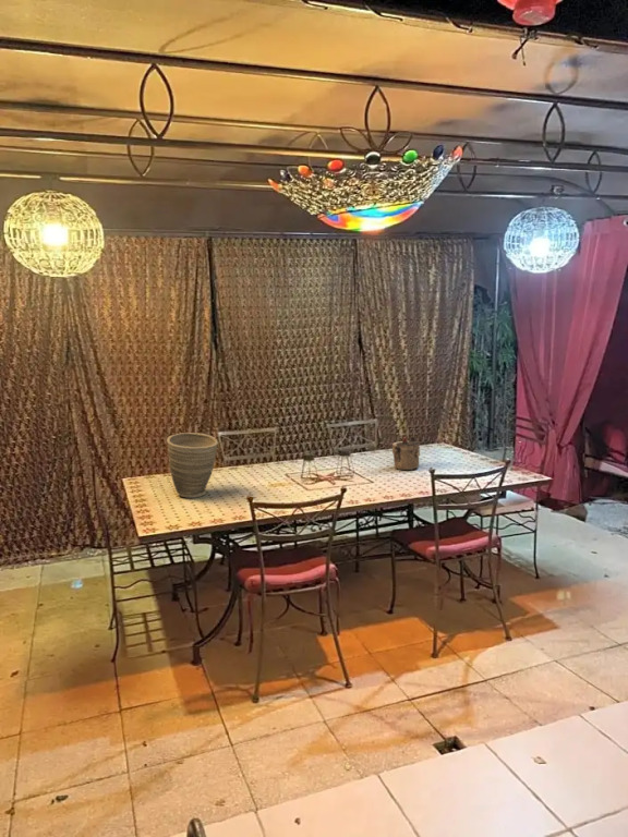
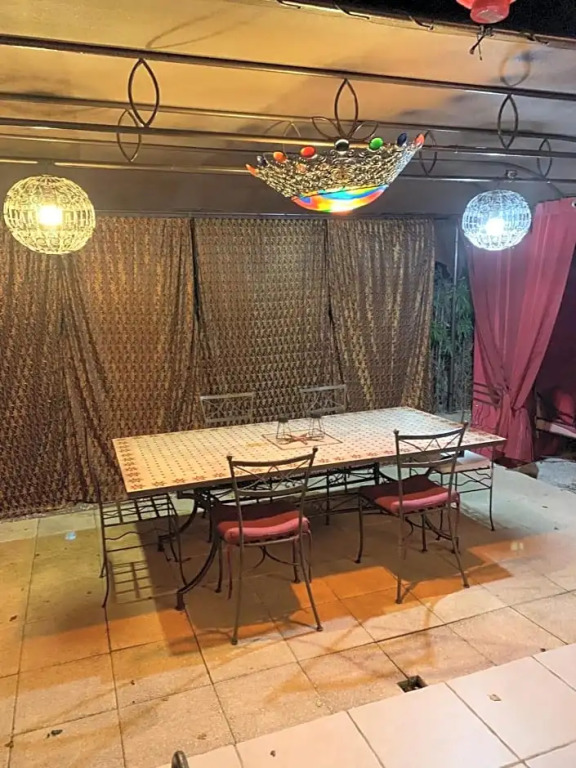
- teapot (406, 452)
- vase (193, 465)
